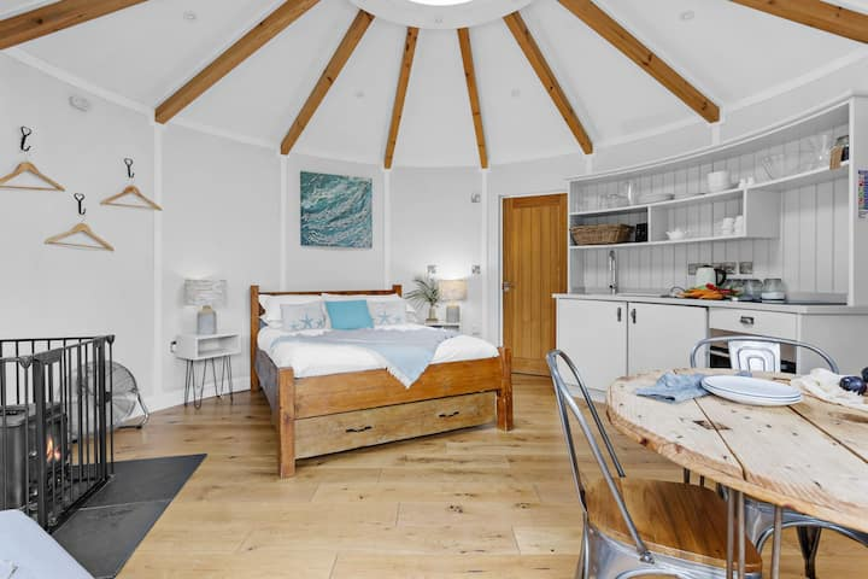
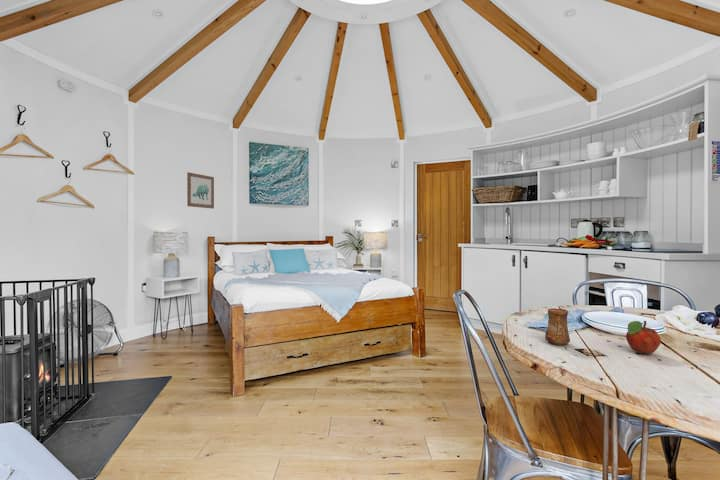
+ fruit (641, 336)
+ wall art (201, 191)
+ cup (557, 326)
